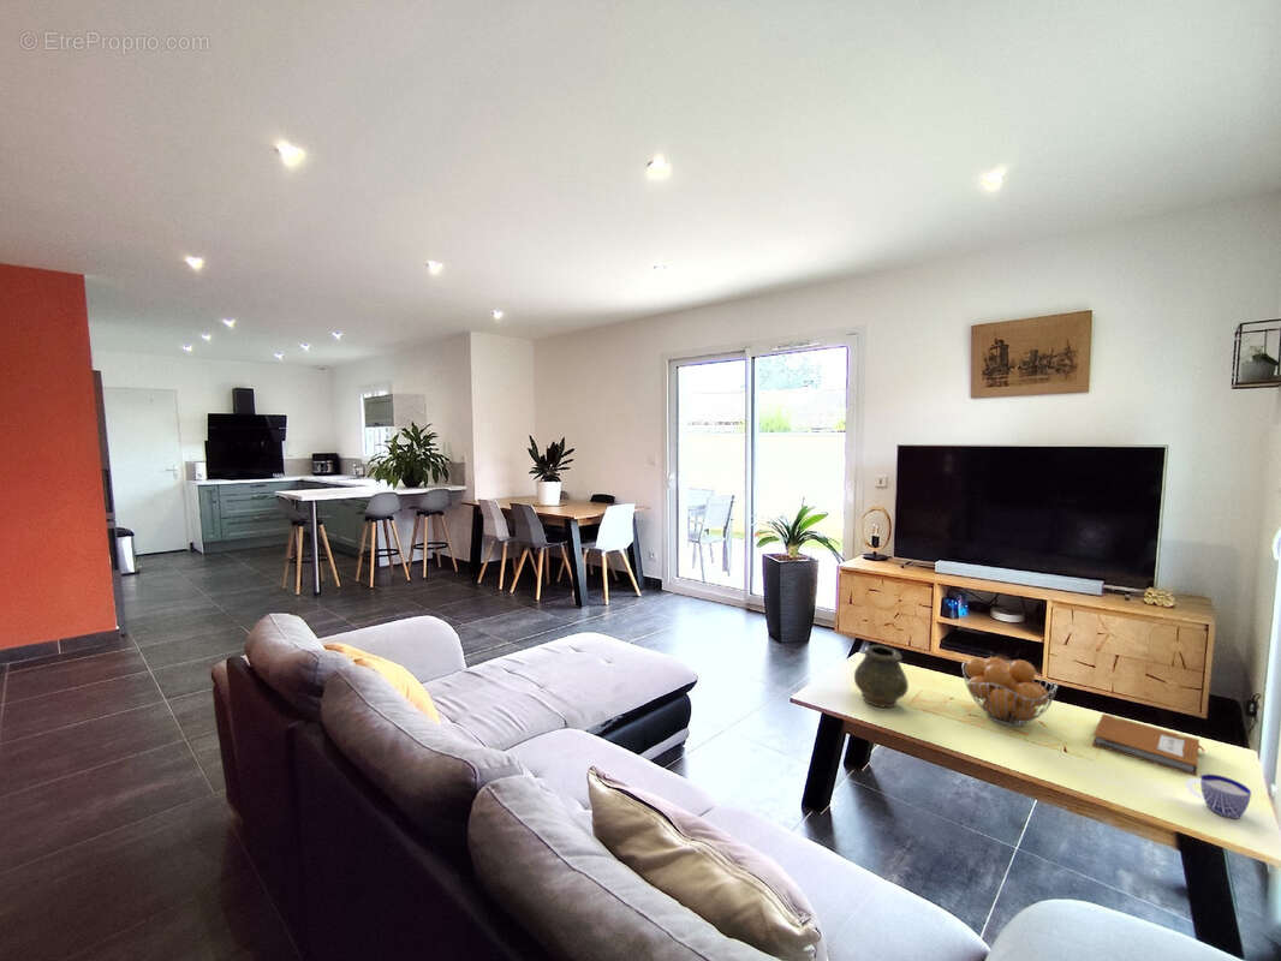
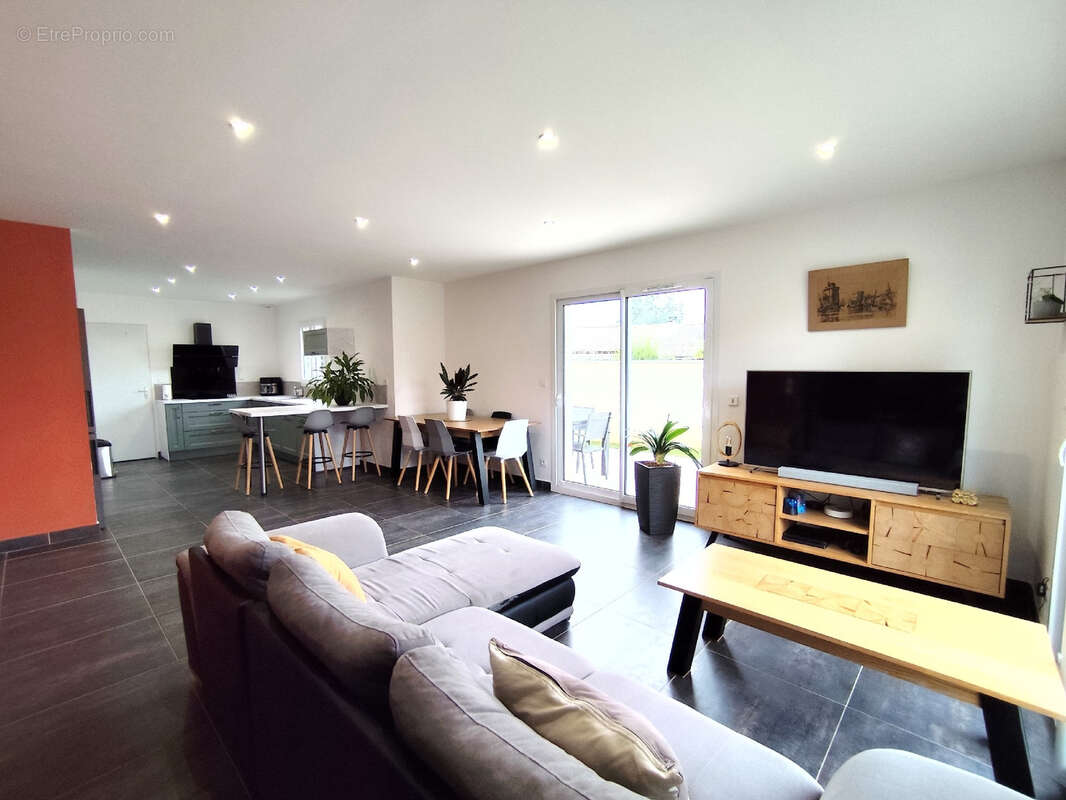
- vase (881, 675)
- cup (1216, 794)
- fruit basket (1007, 690)
- notebook (1148, 741)
